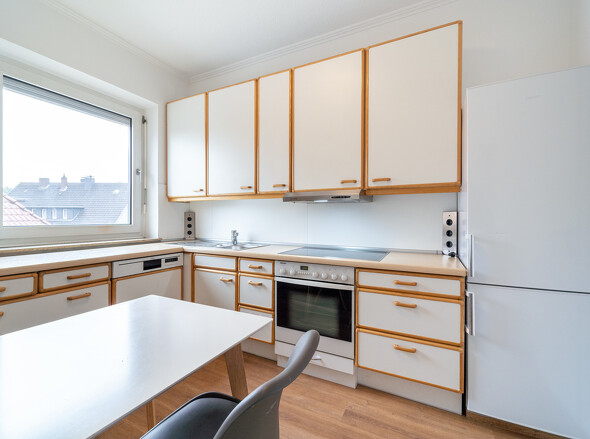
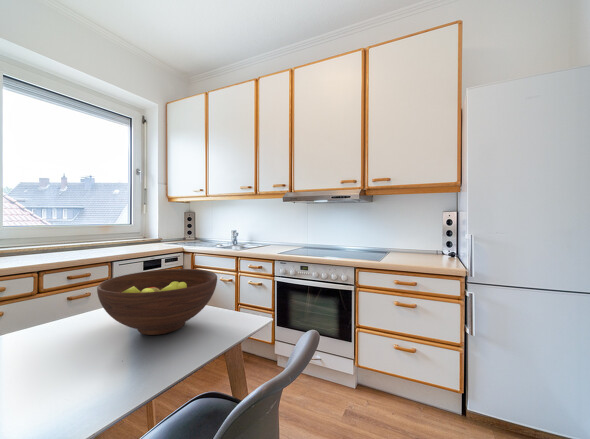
+ fruit bowl (162, 303)
